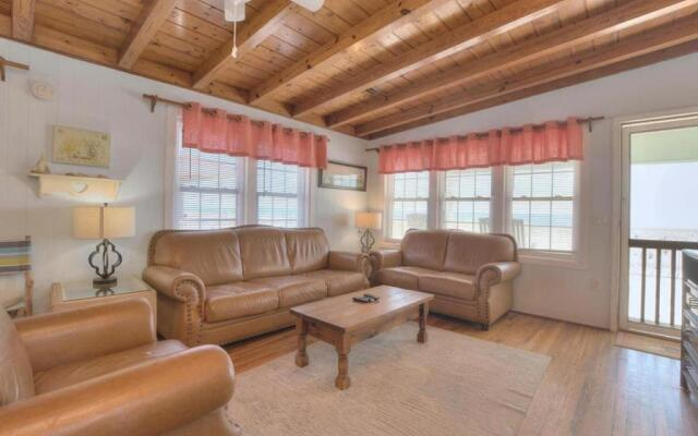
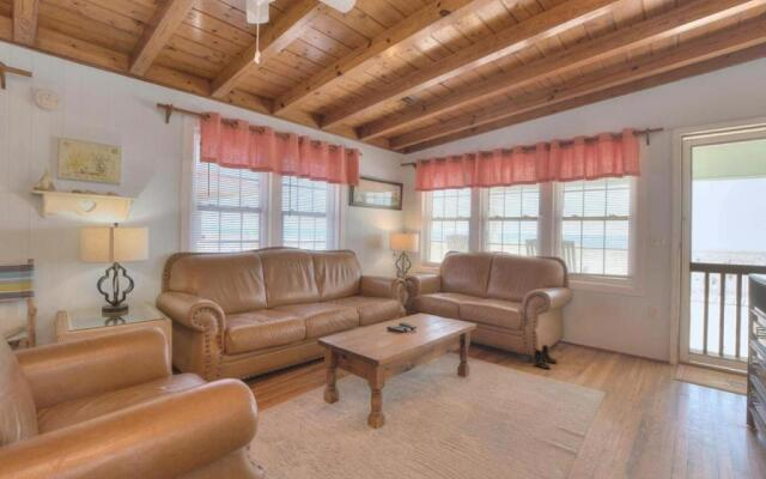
+ boots (545, 356)
